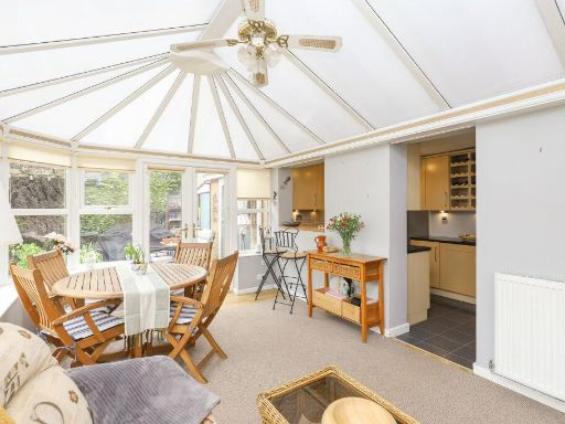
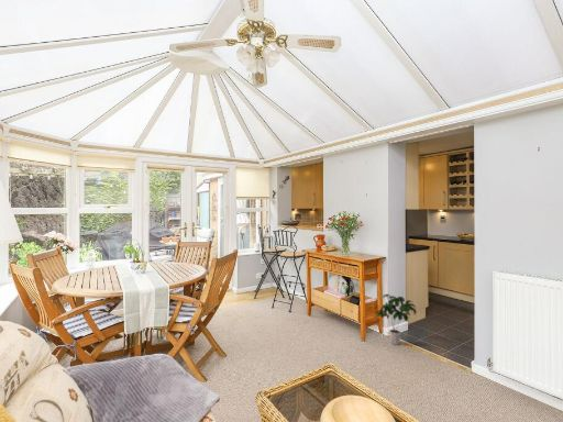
+ potted plant (395, 318)
